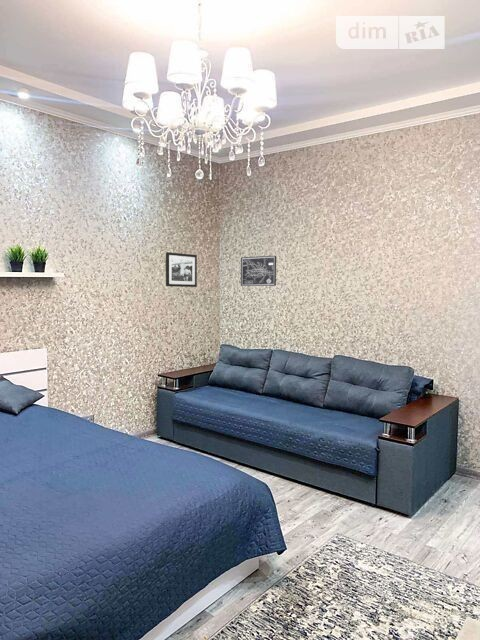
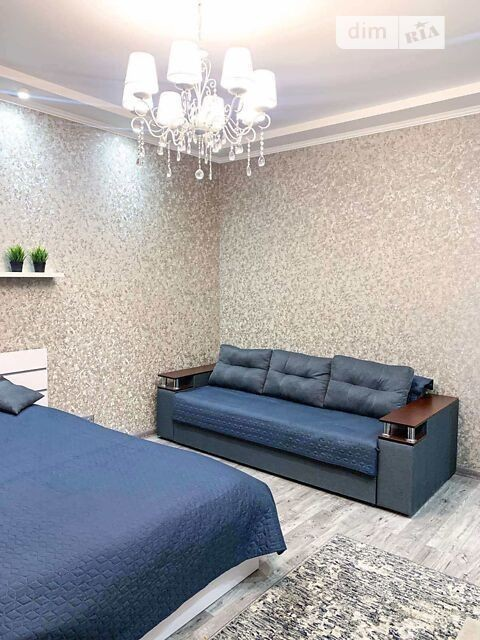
- wall art (257, 271)
- picture frame (181, 270)
